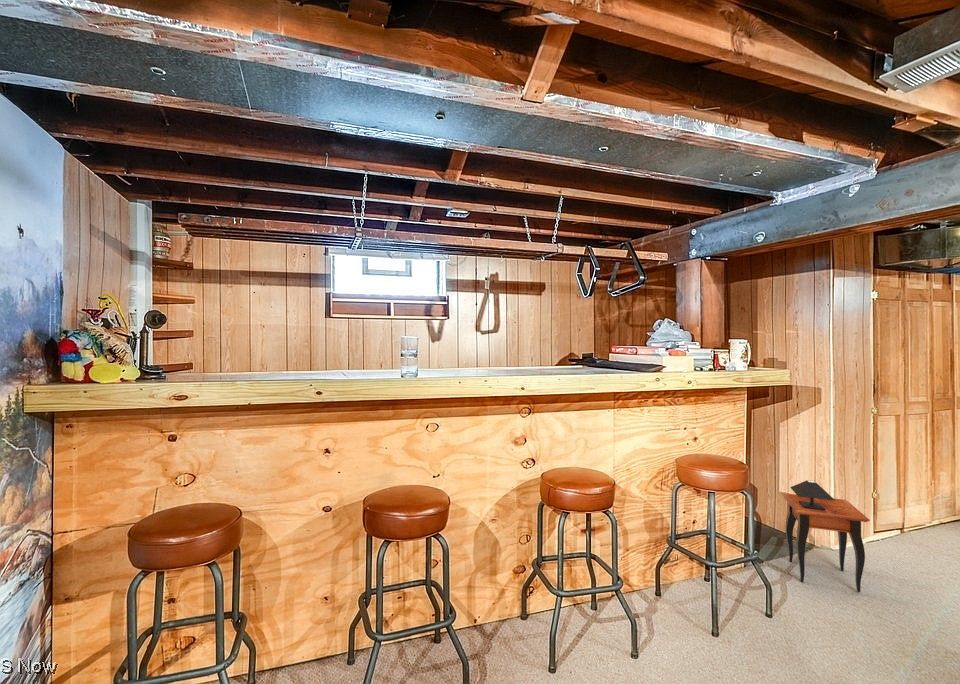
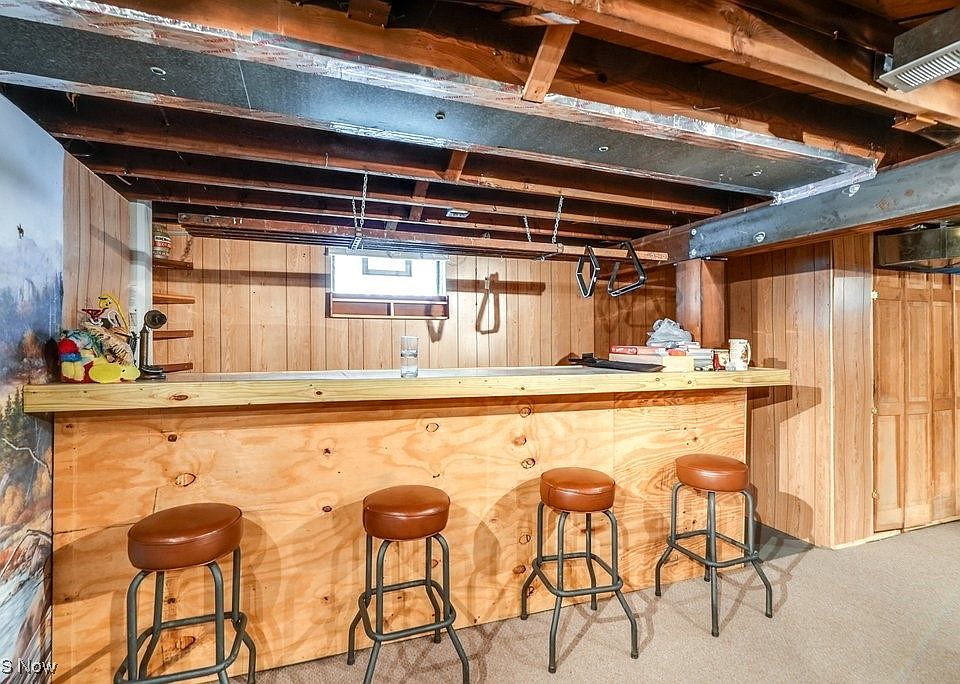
- side table (822, 528)
